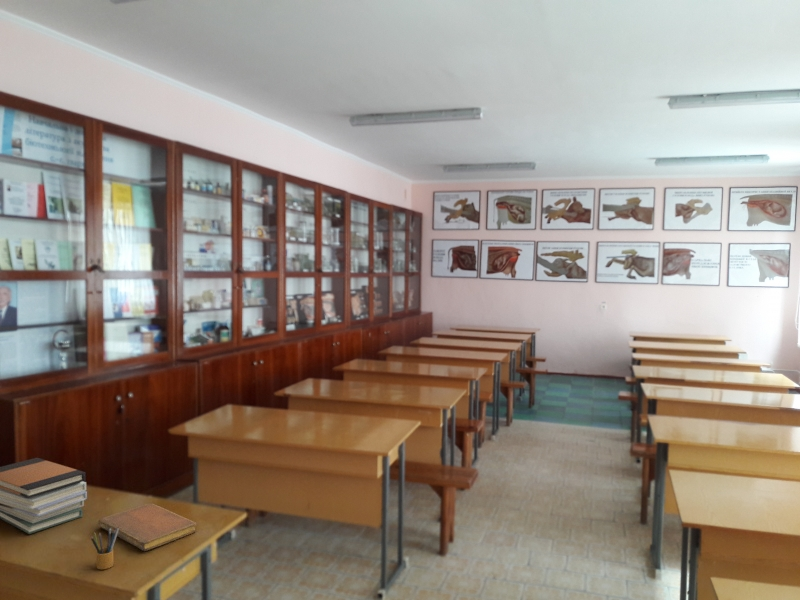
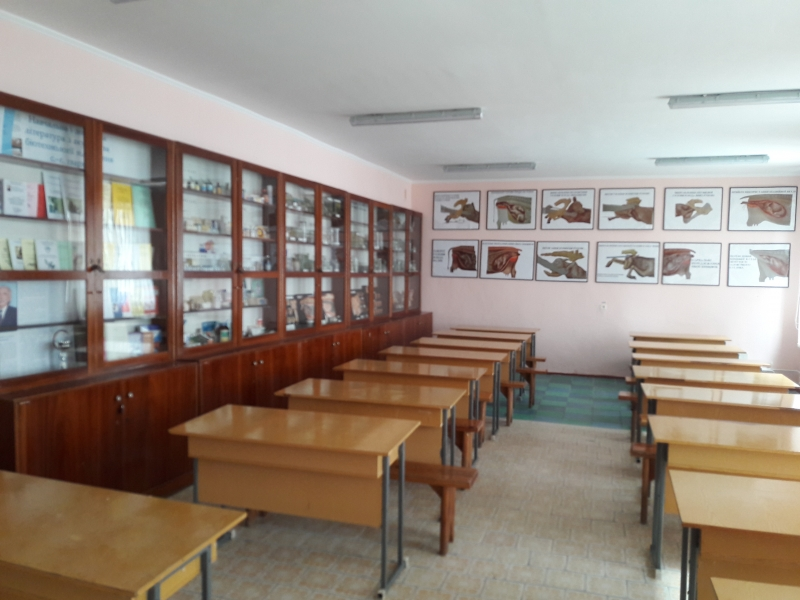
- notebook (147, 525)
- pencil box (104, 548)
- book stack (35, 493)
